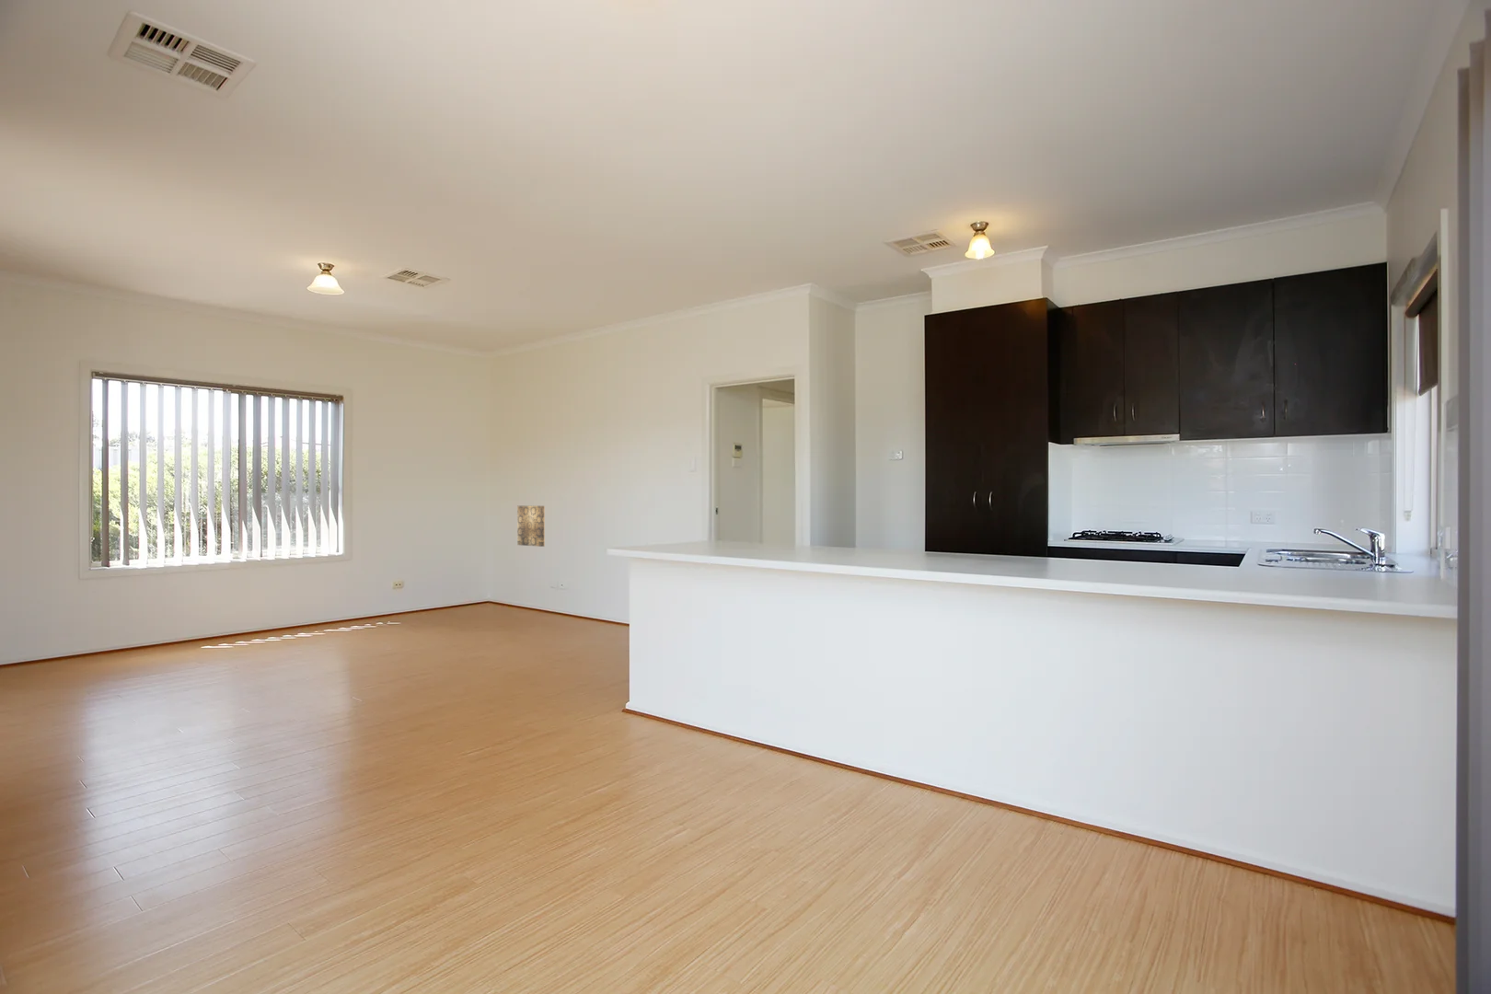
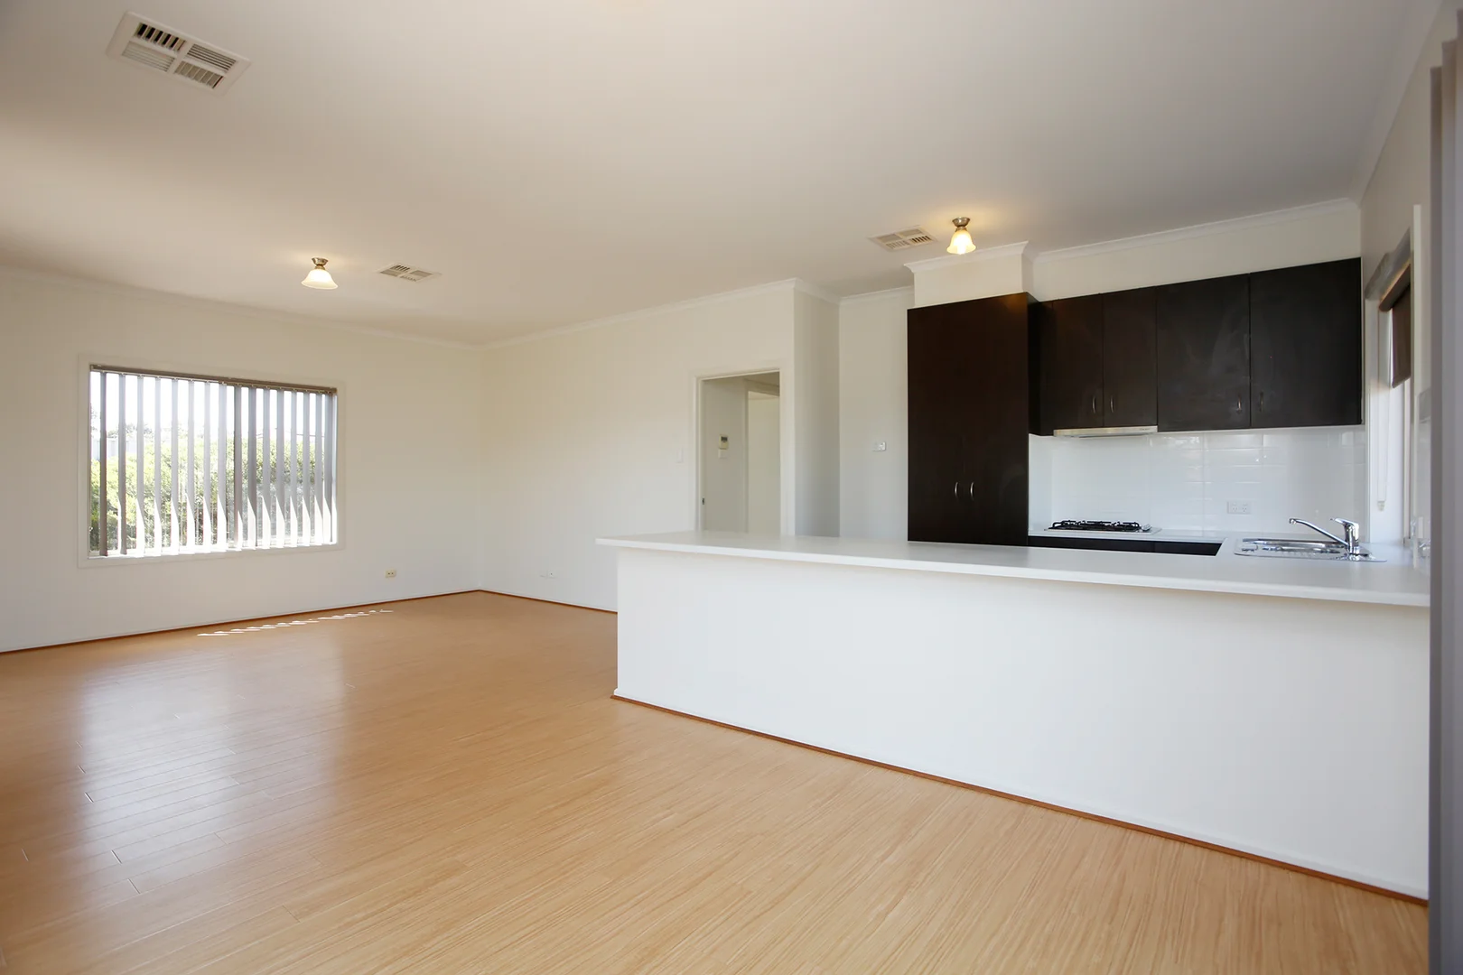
- wall art (530, 526)
